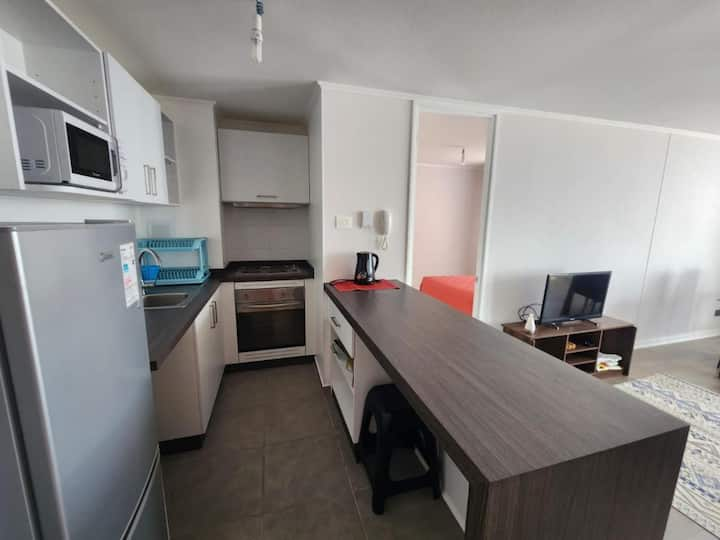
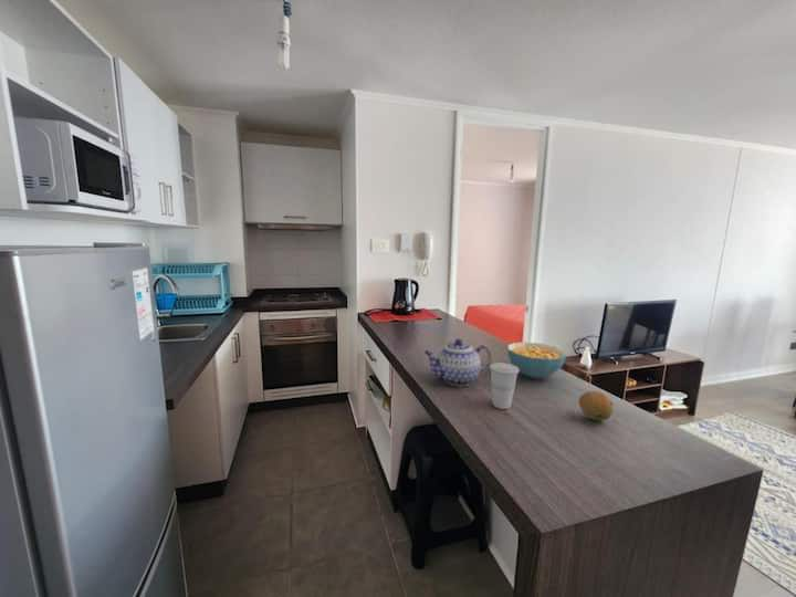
+ cup (502, 386)
+ cereal bowl (534, 363)
+ teapot (458, 359)
+ fruit (596, 405)
